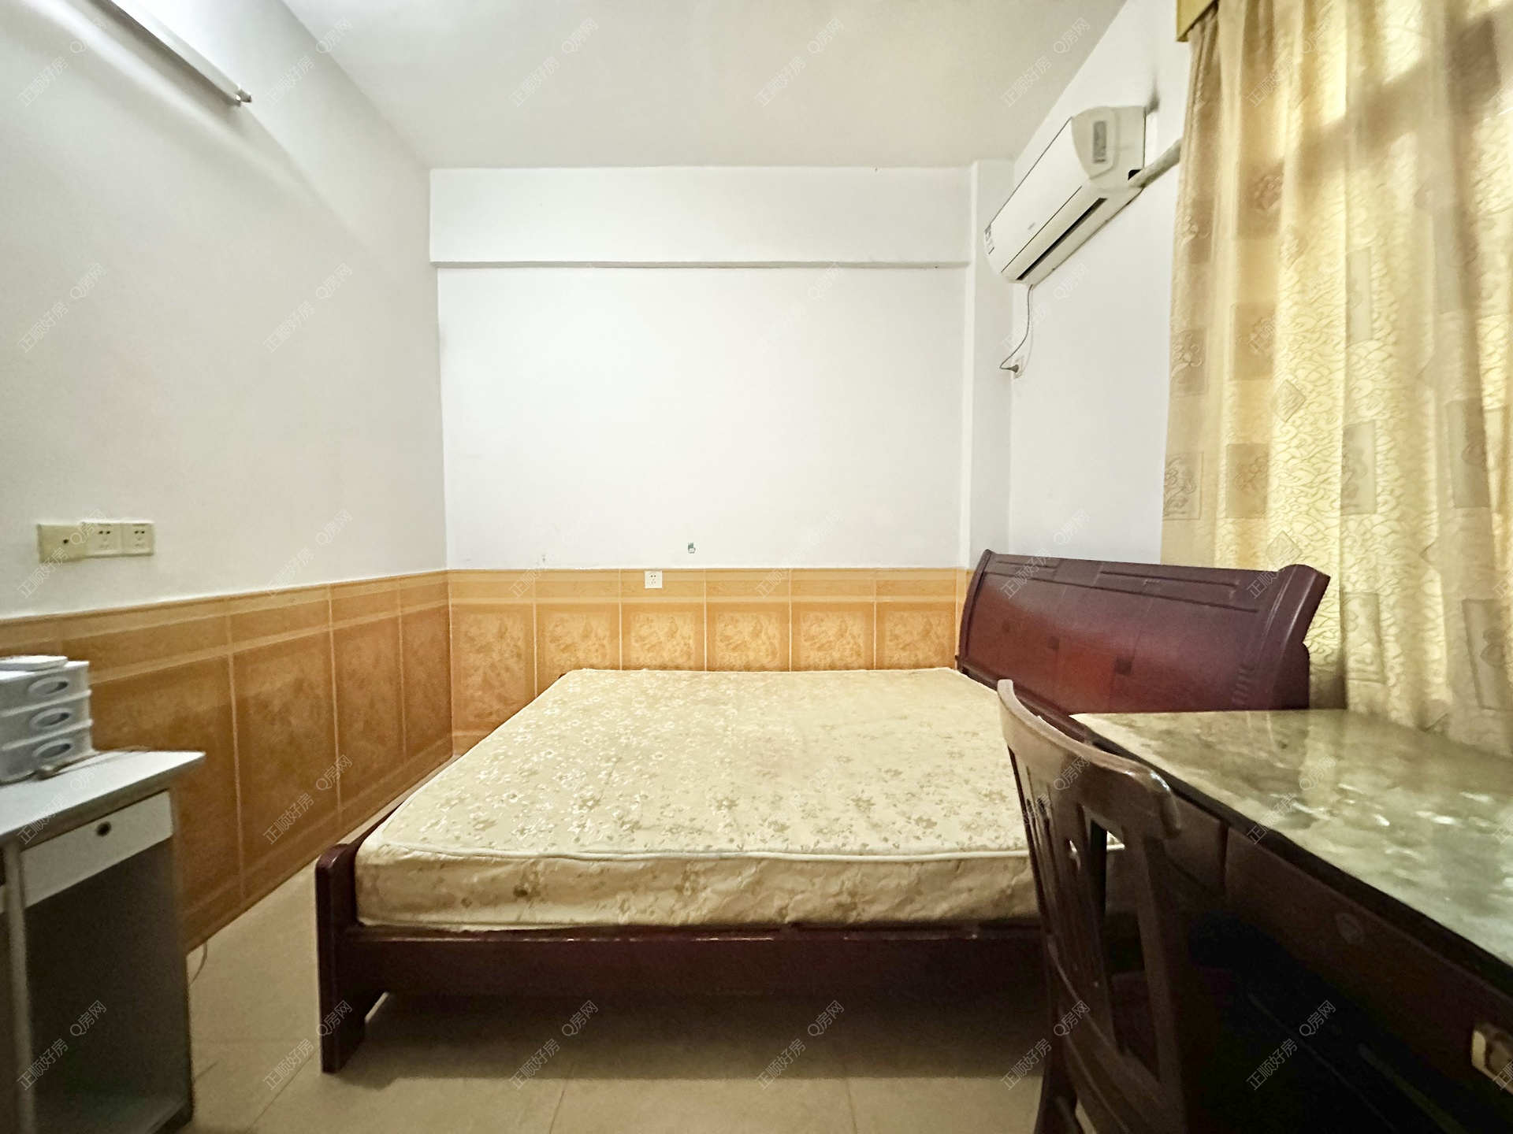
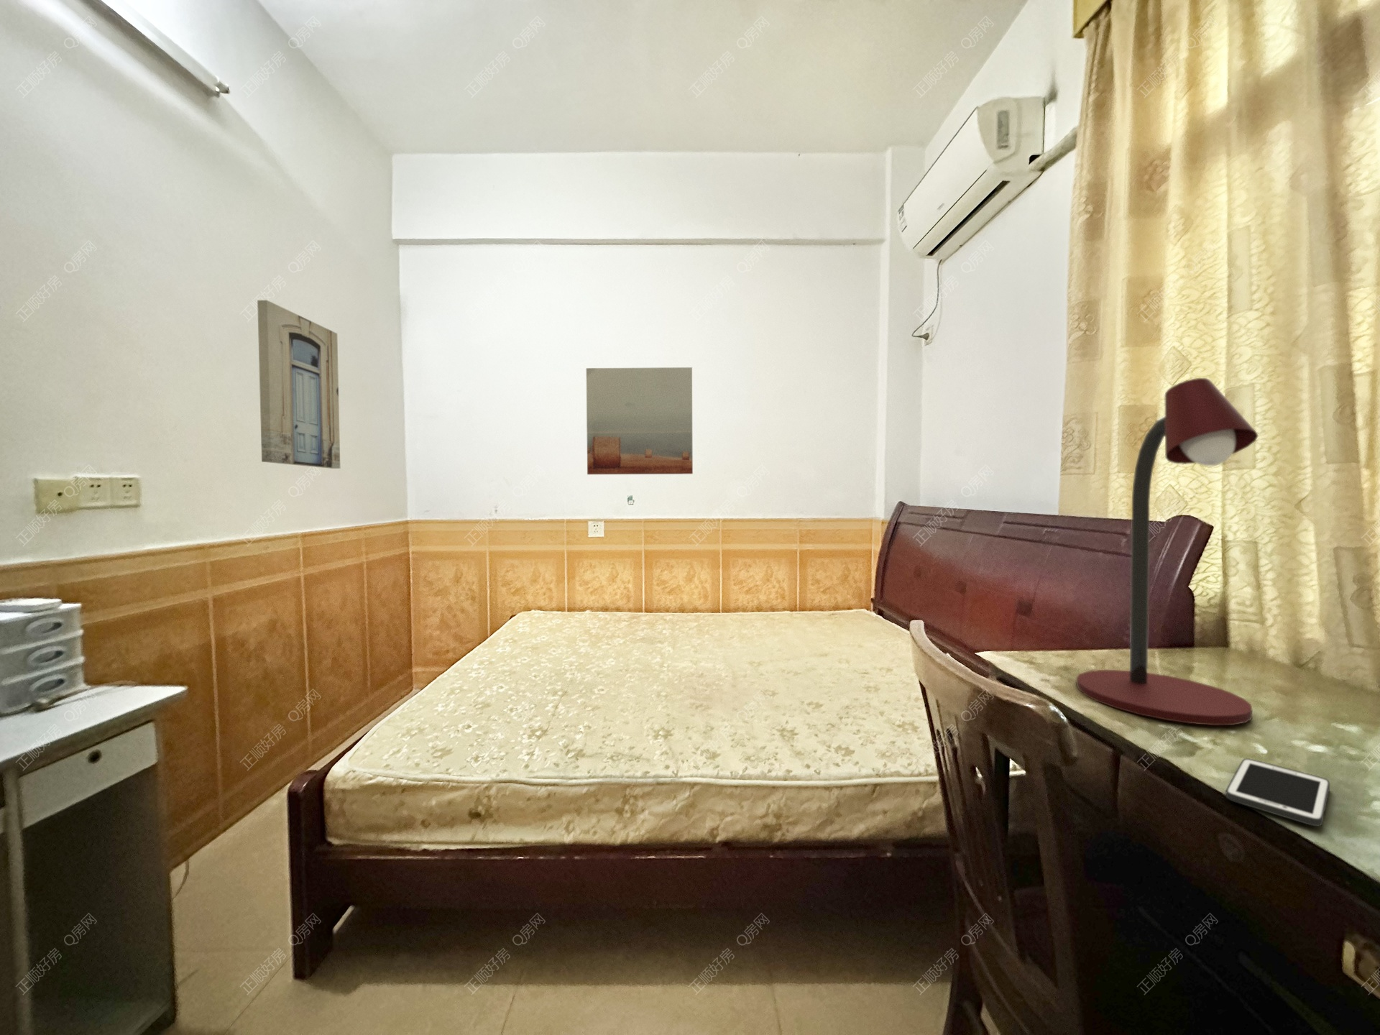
+ cell phone (1278, 789)
+ wall art (302, 391)
+ desk lamp (1149, 545)
+ wall art (640, 421)
